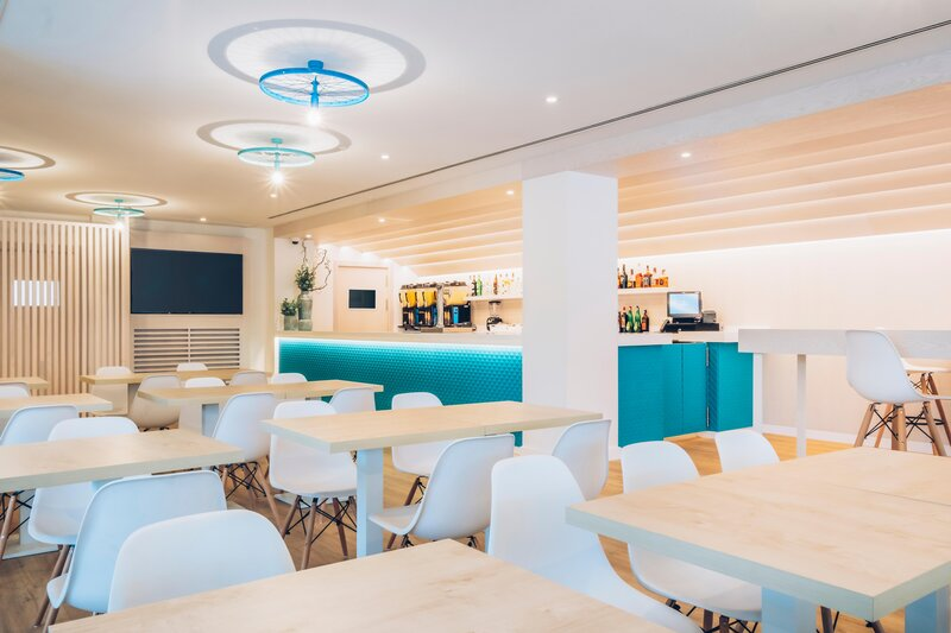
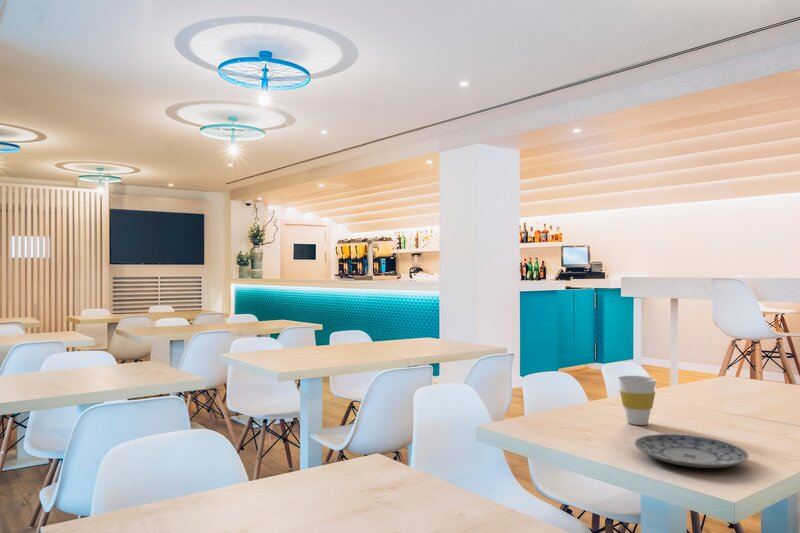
+ cup (637, 400)
+ plate (689, 453)
